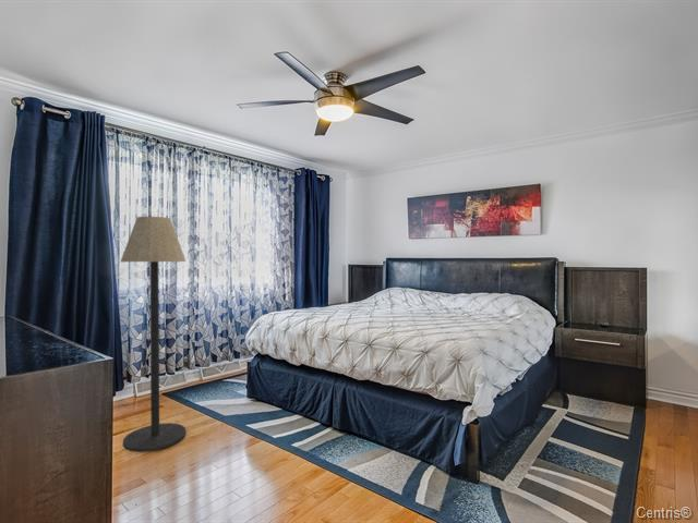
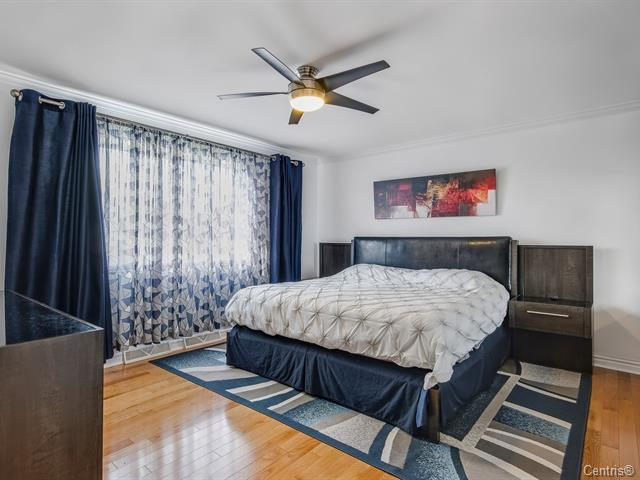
- floor lamp (154, 328)
